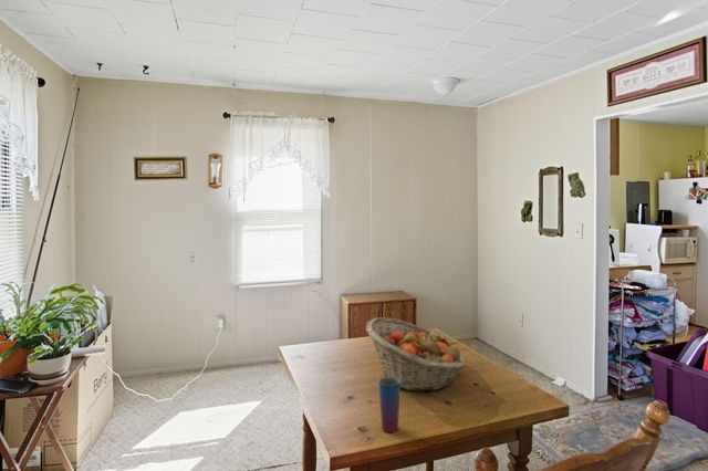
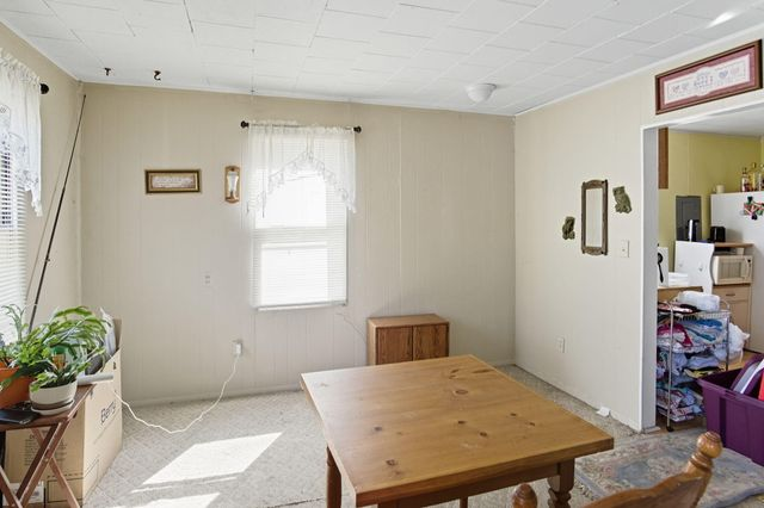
- cup (389, 405)
- fruit basket (414, 349)
